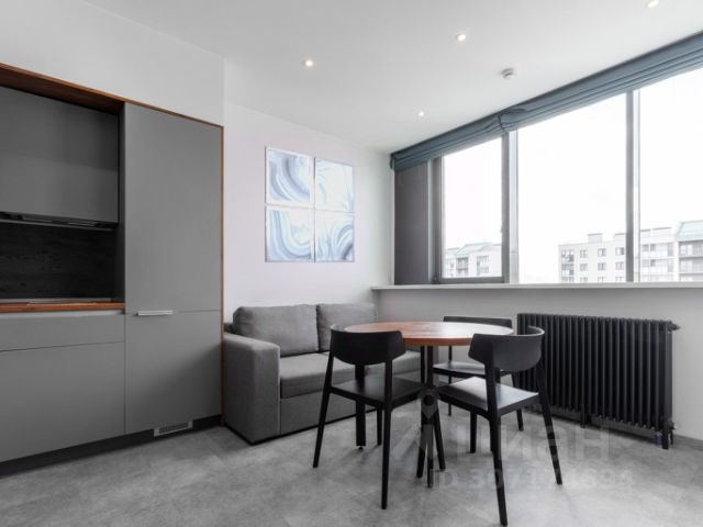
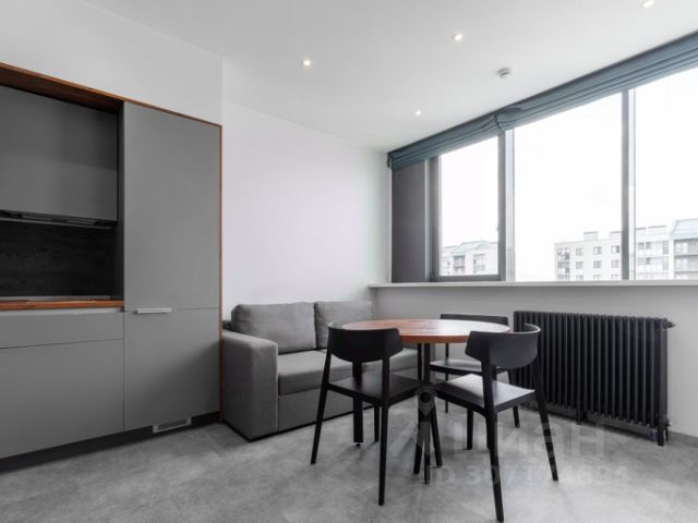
- wall art (312, 211)
